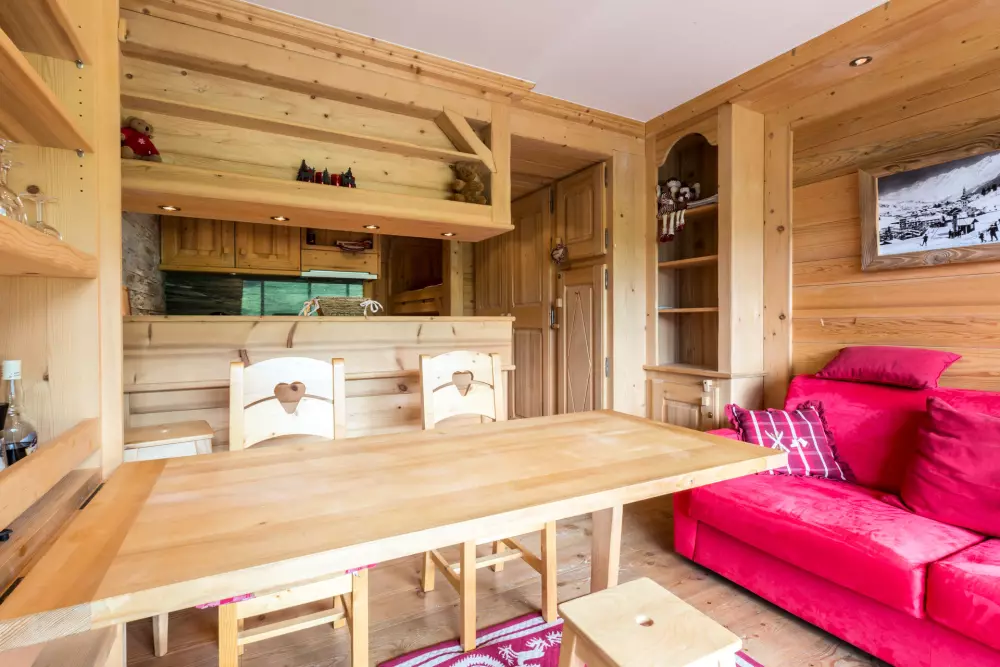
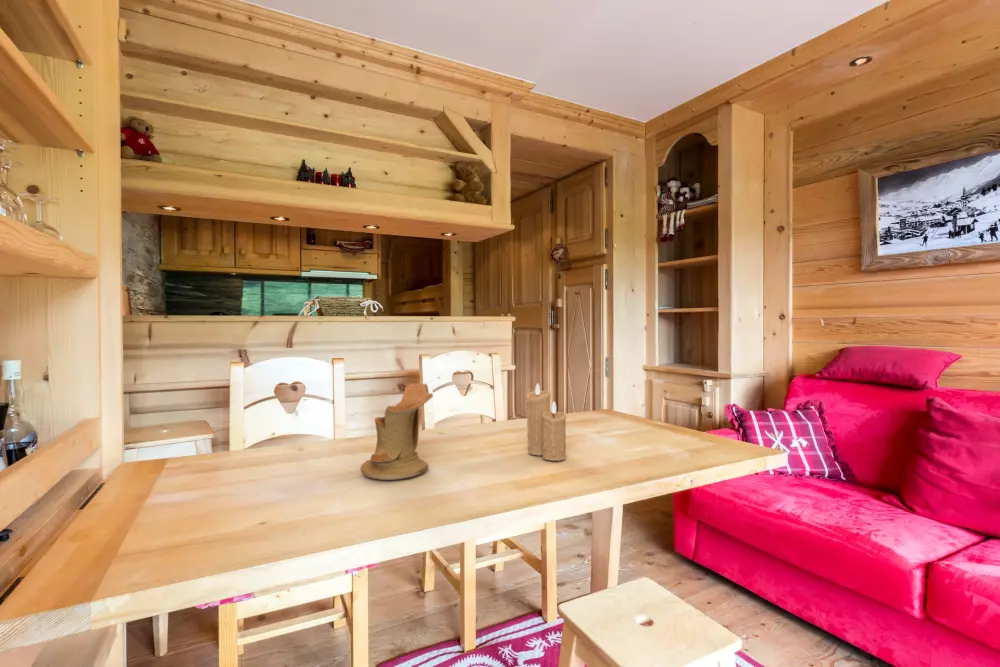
+ candle (546, 420)
+ wooden bowl (399, 428)
